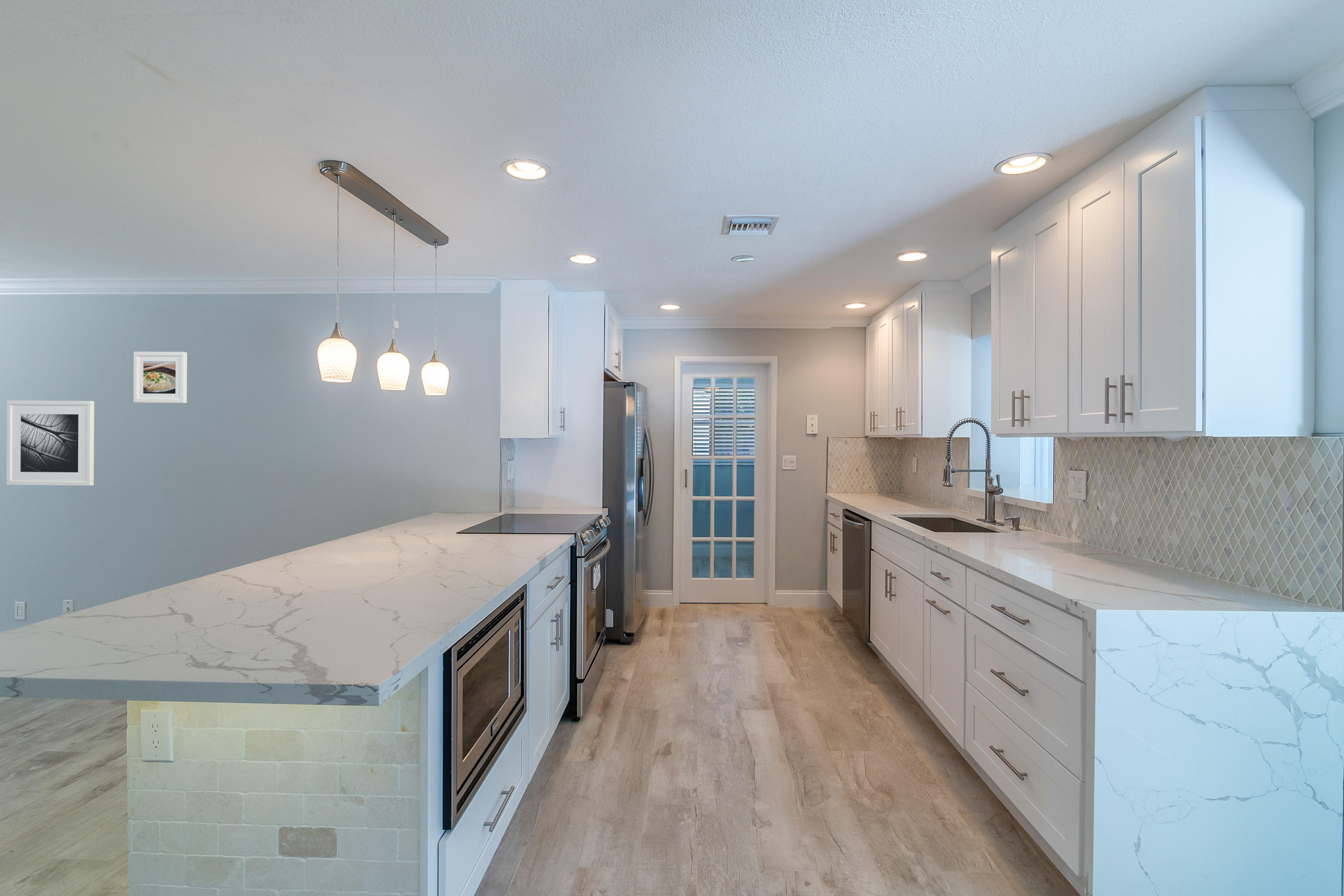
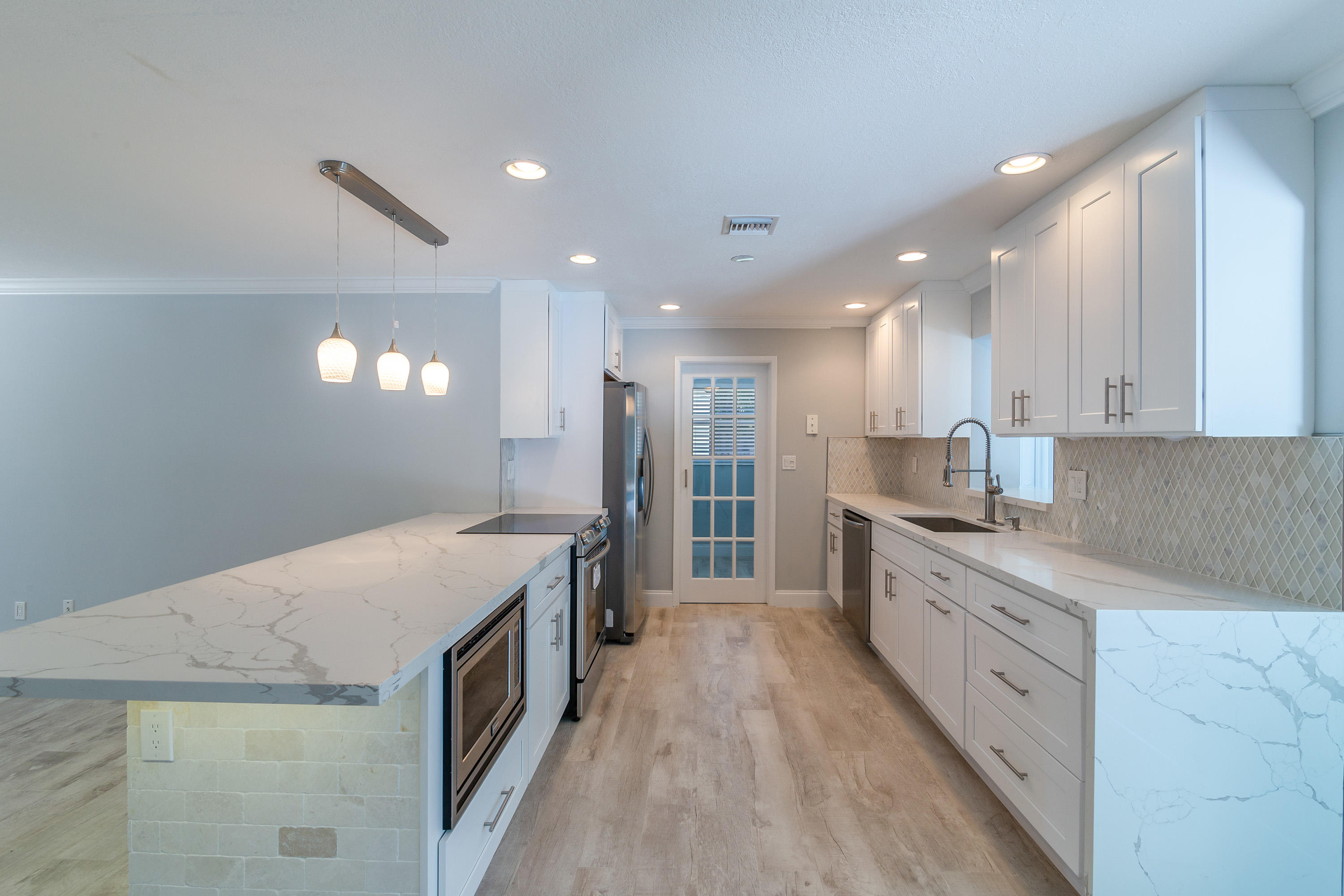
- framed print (50, 443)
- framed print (160, 377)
